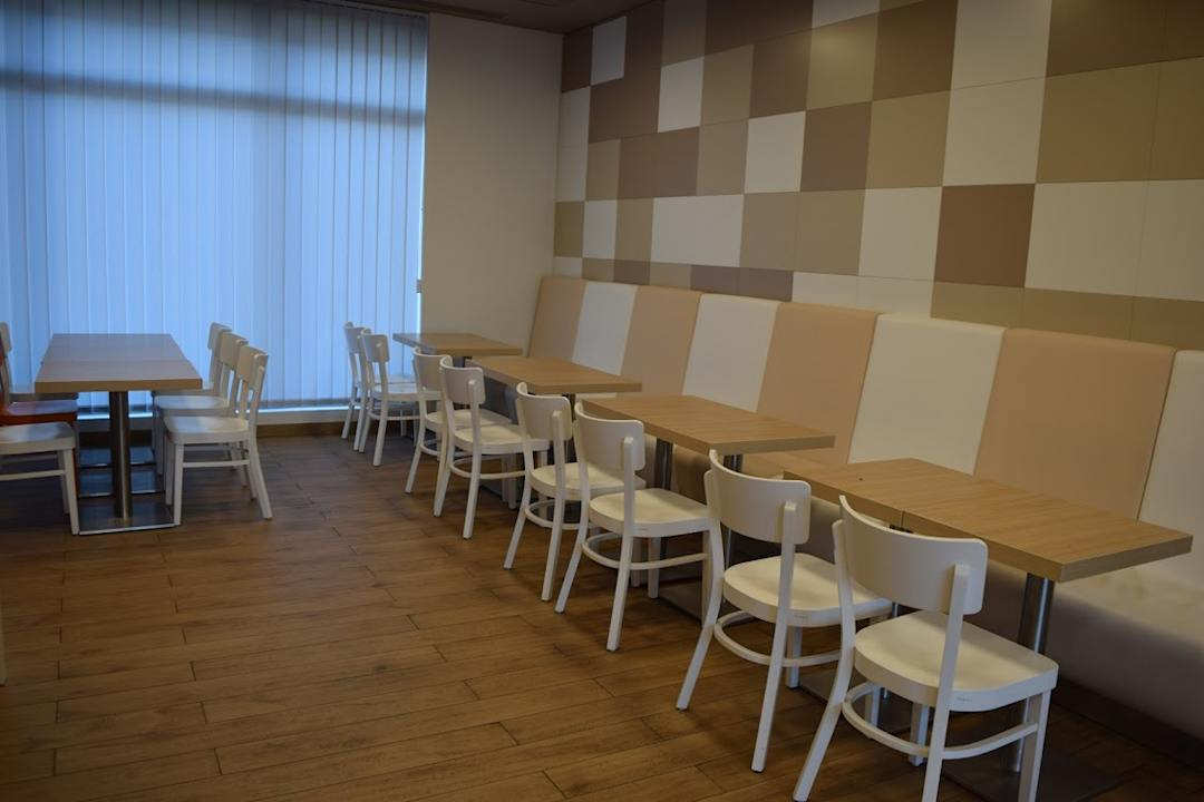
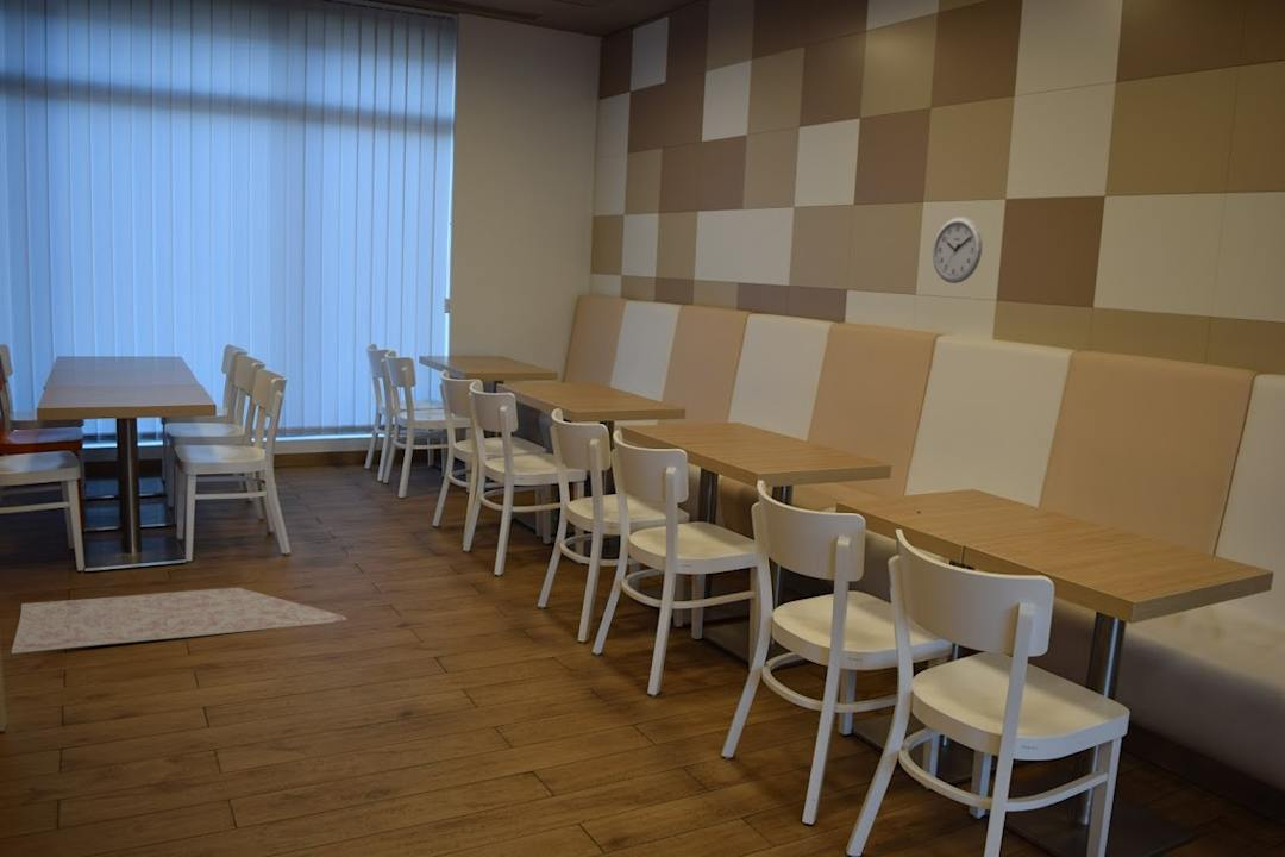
+ wall clock (955, 250)
+ rug (186, 612)
